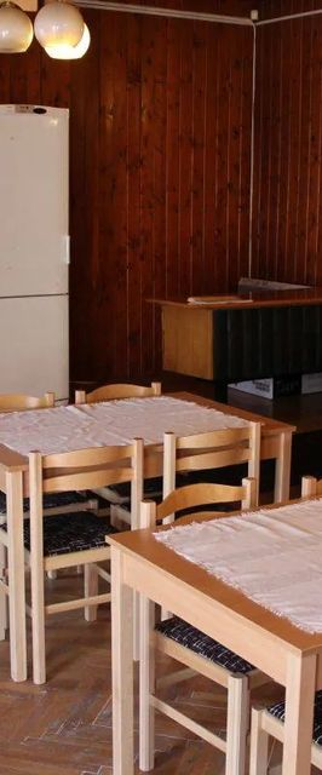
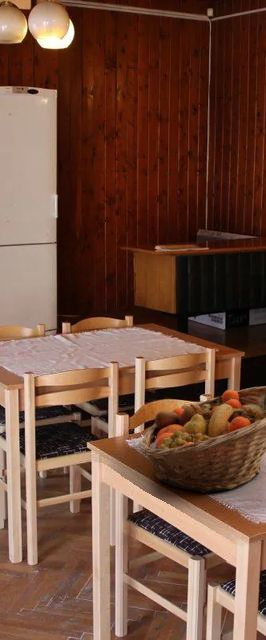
+ fruit basket (215, 433)
